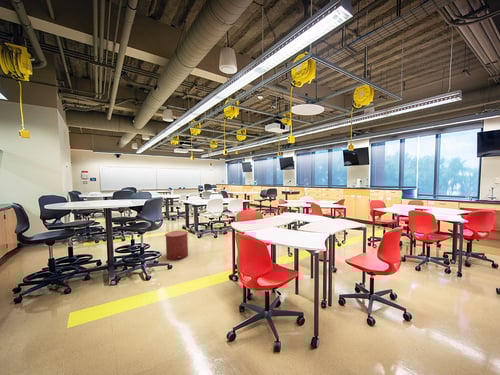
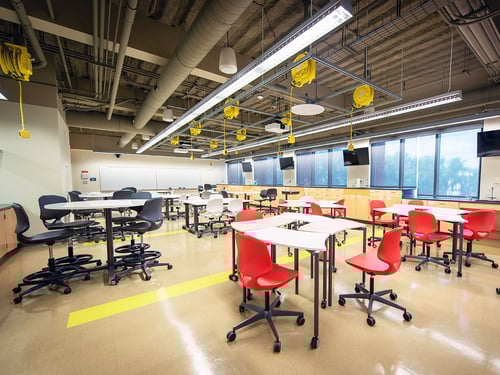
- trash can (177, 244)
